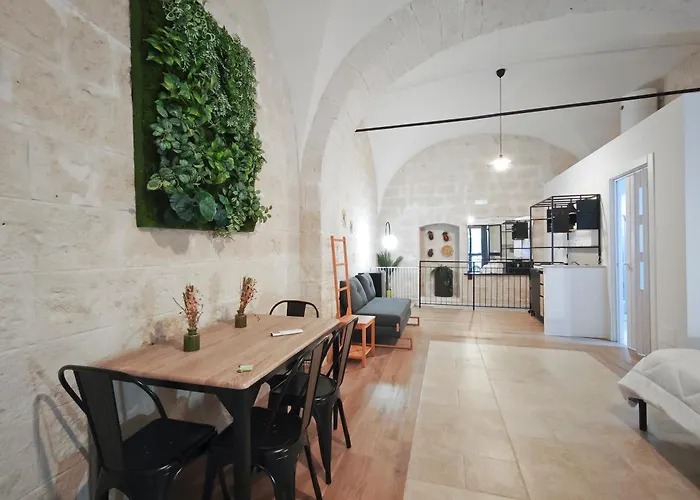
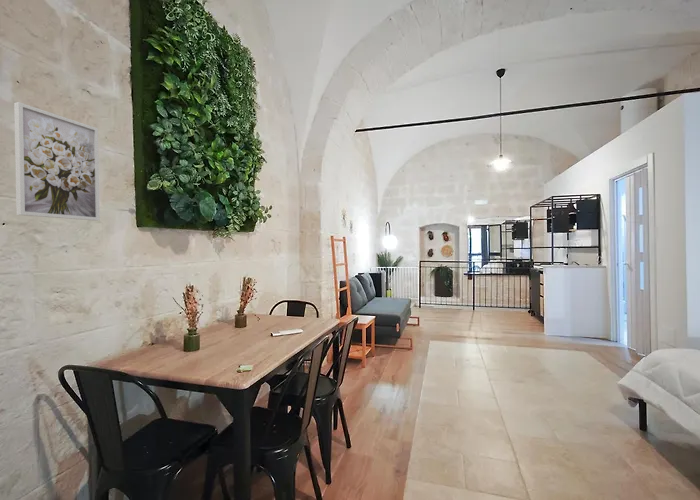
+ wall art (61, 167)
